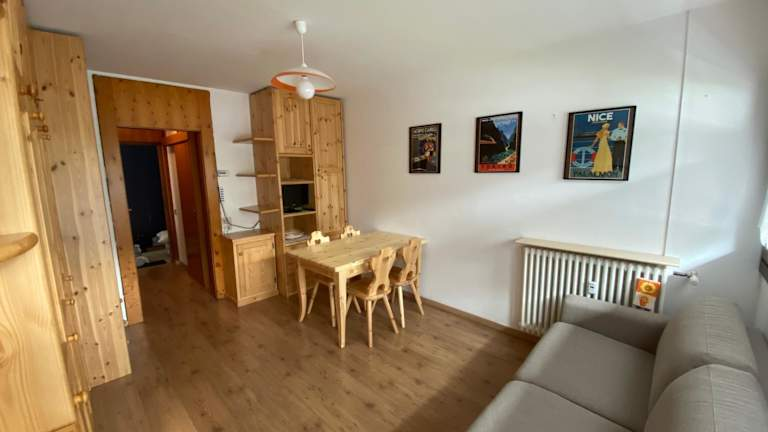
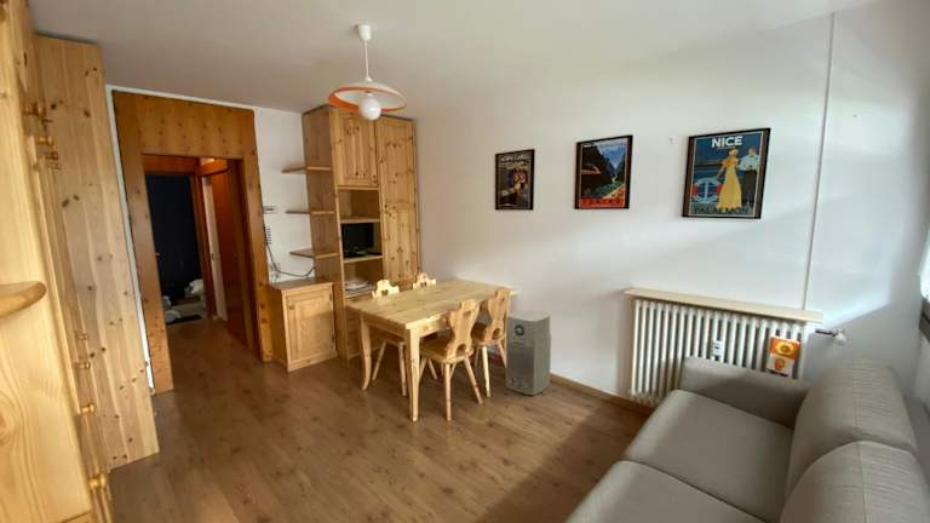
+ air purifier (529, 349)
